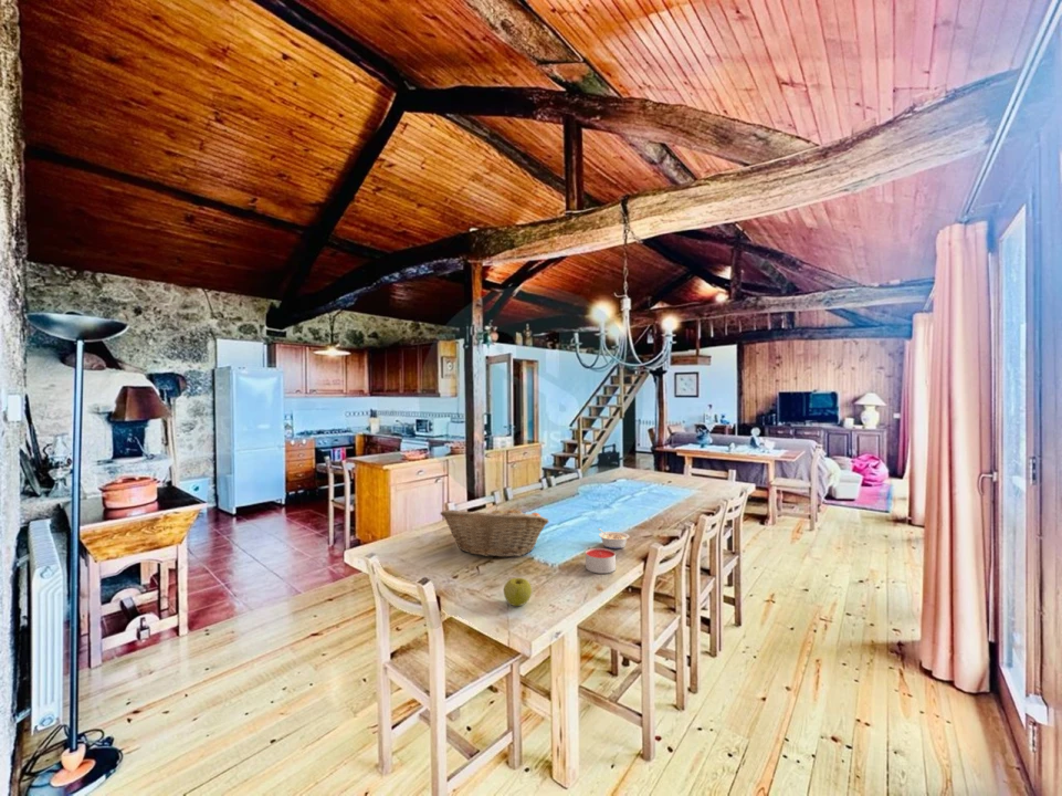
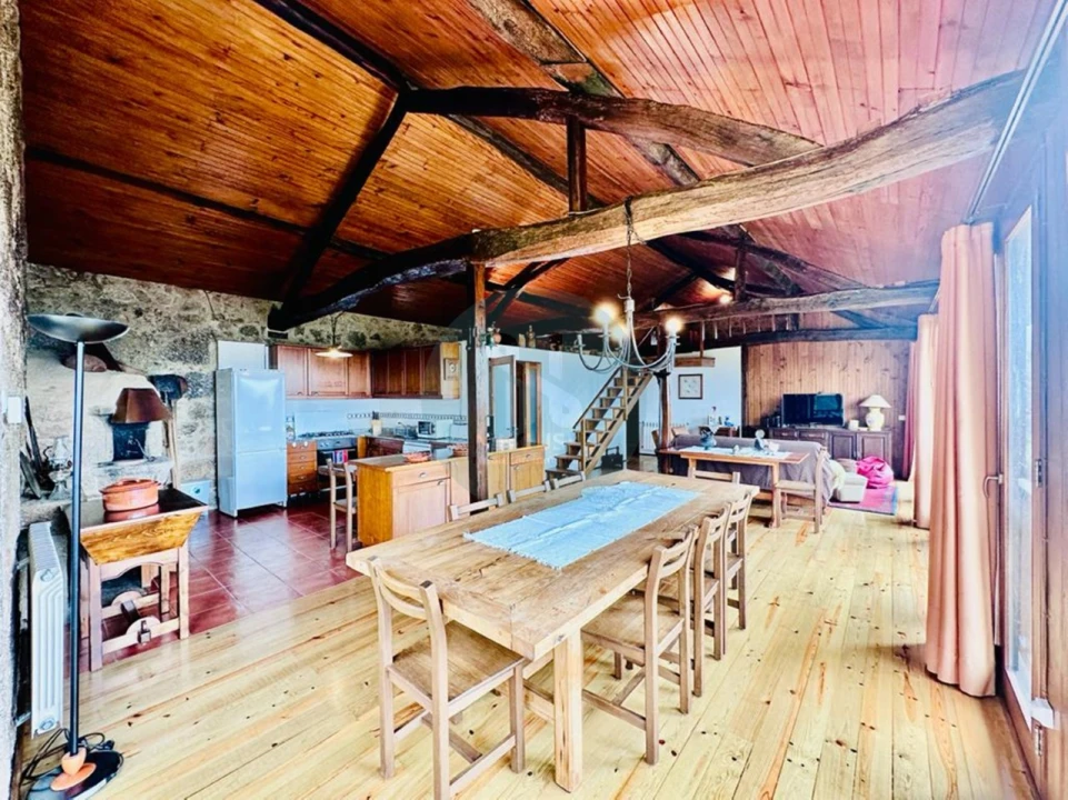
- candle (600, 559)
- legume (612, 538)
- apple (517, 591)
- fruit basket (494, 525)
